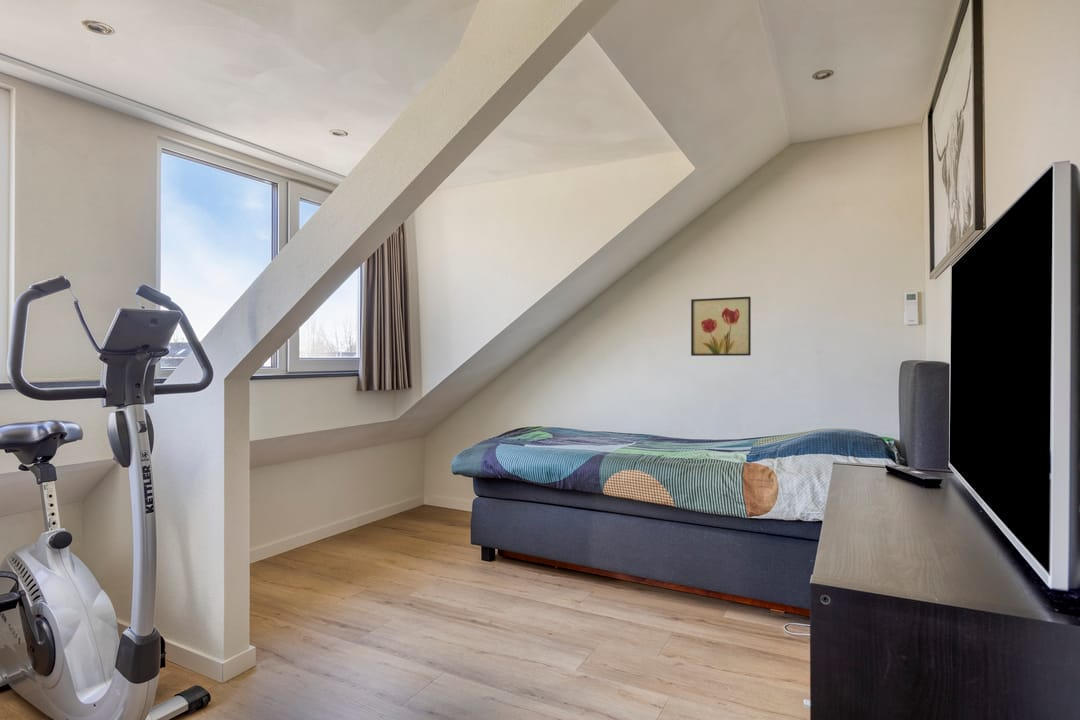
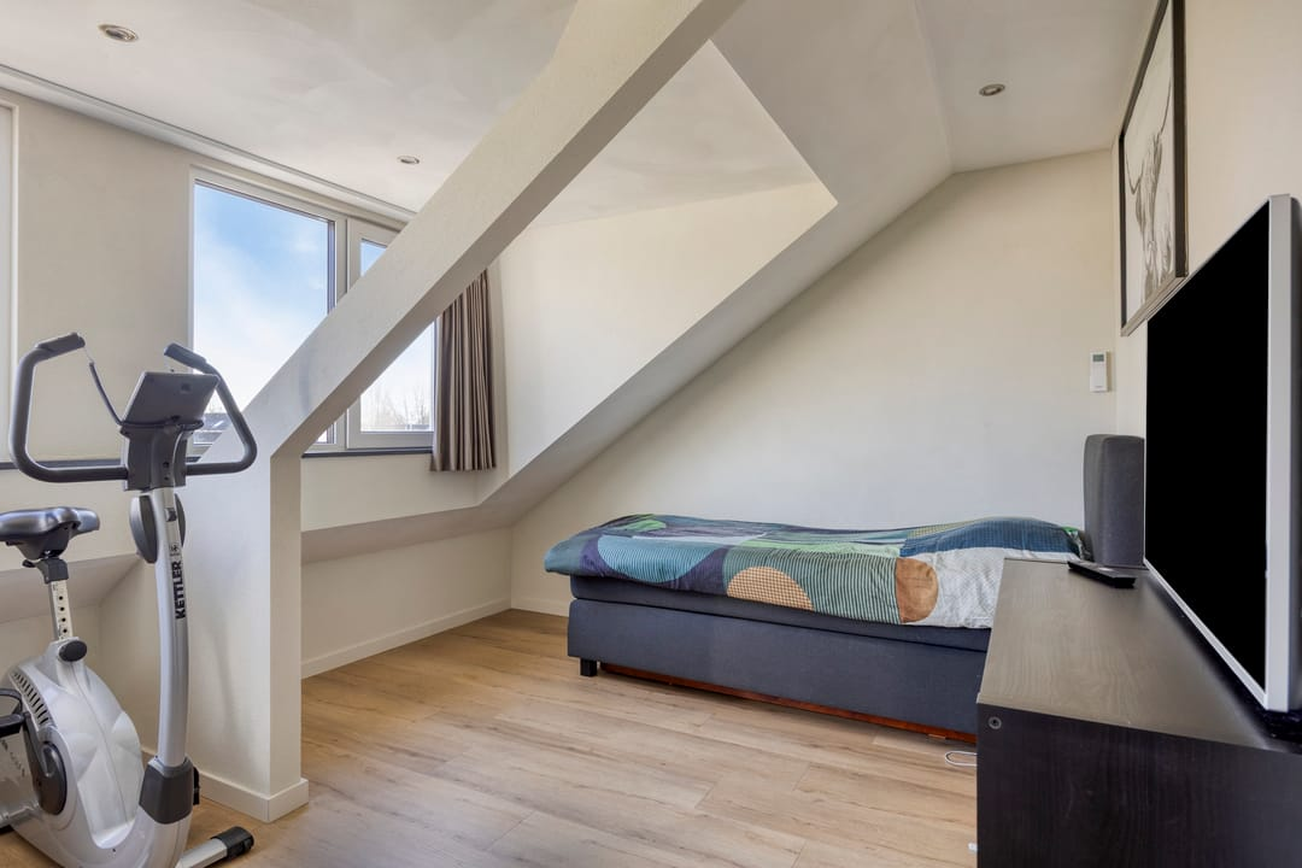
- wall art (720, 326)
